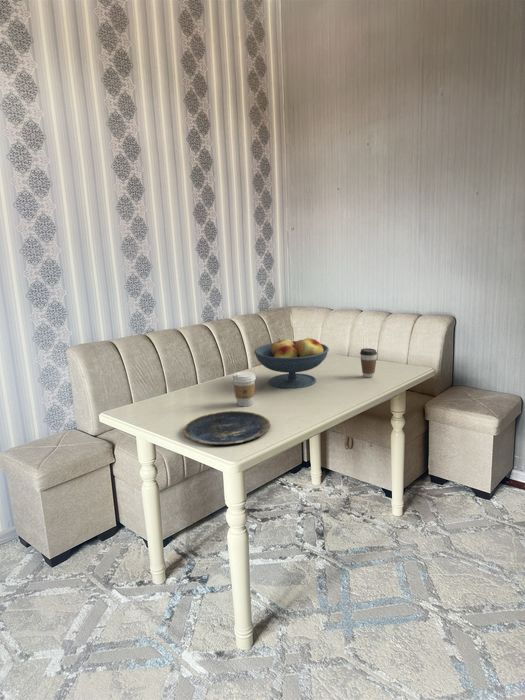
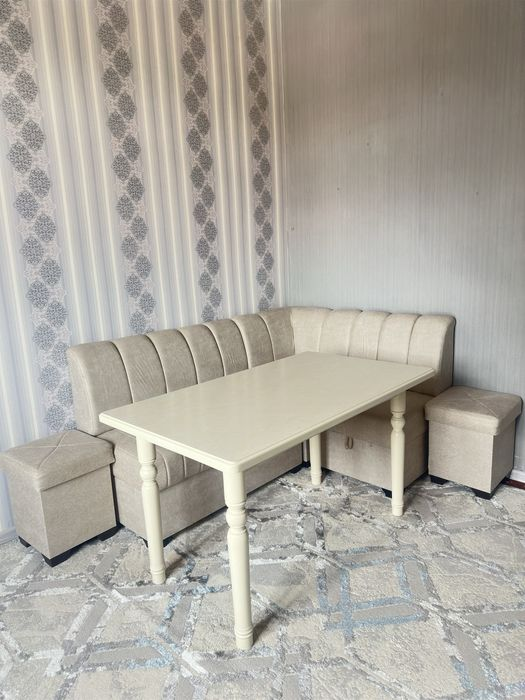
- fruit bowl (291, 359)
- plate (227, 428)
- coffee cup (244, 388)
- coffee cup (368, 362)
